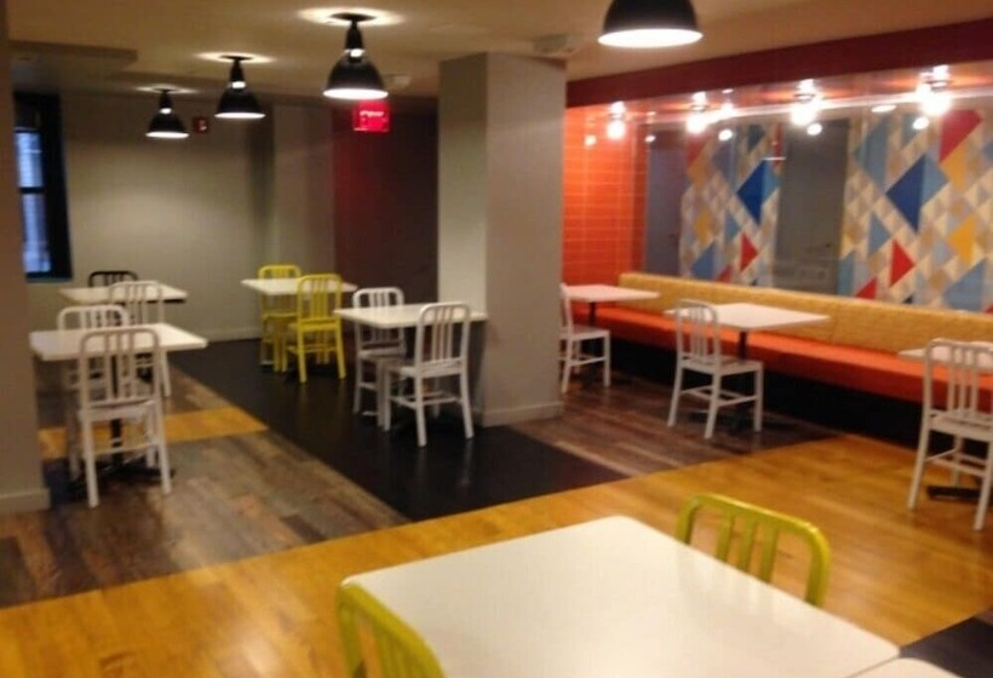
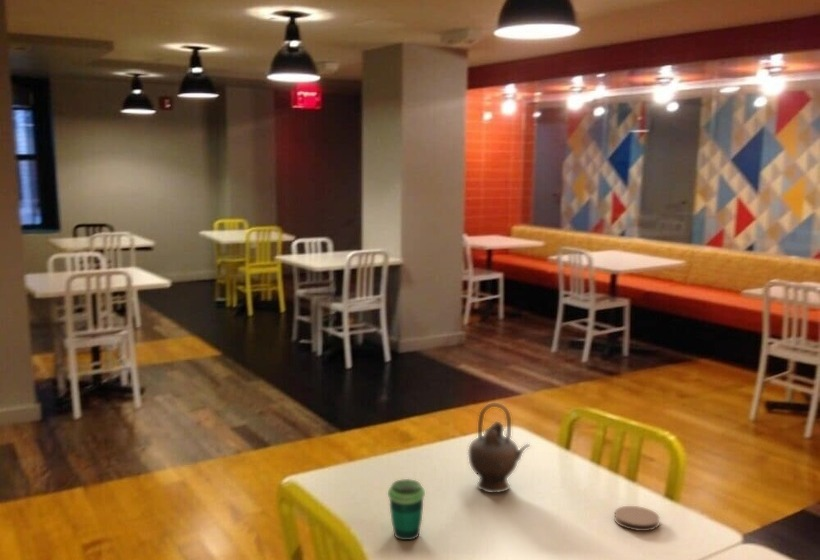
+ coaster (636, 518)
+ cup (406, 510)
+ teapot (499, 446)
